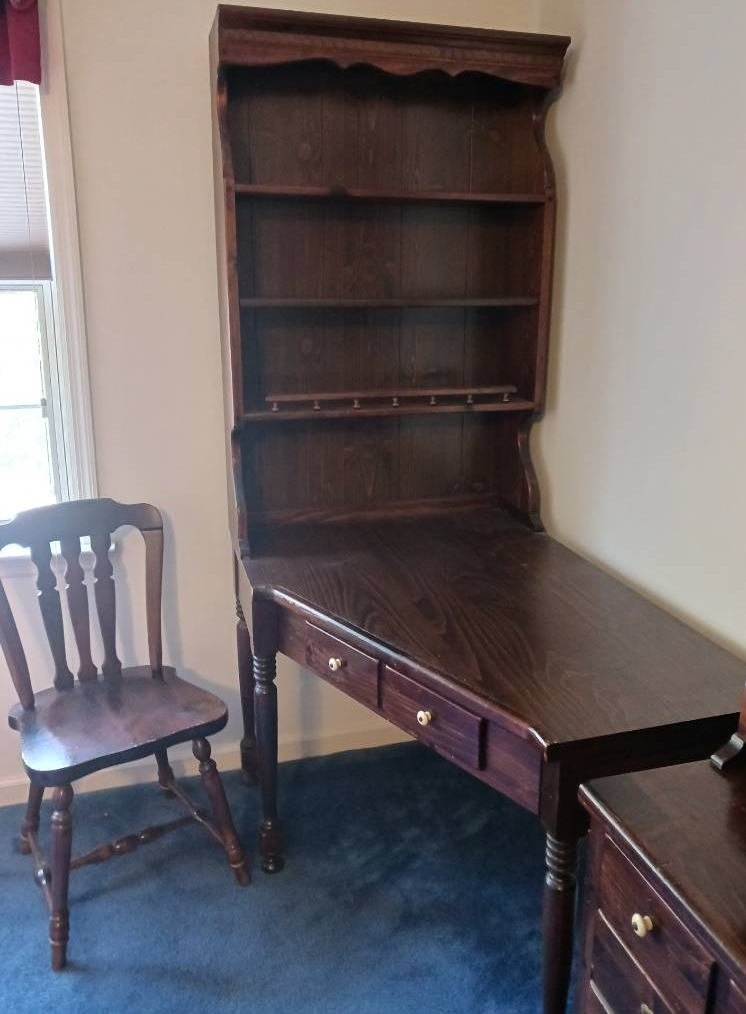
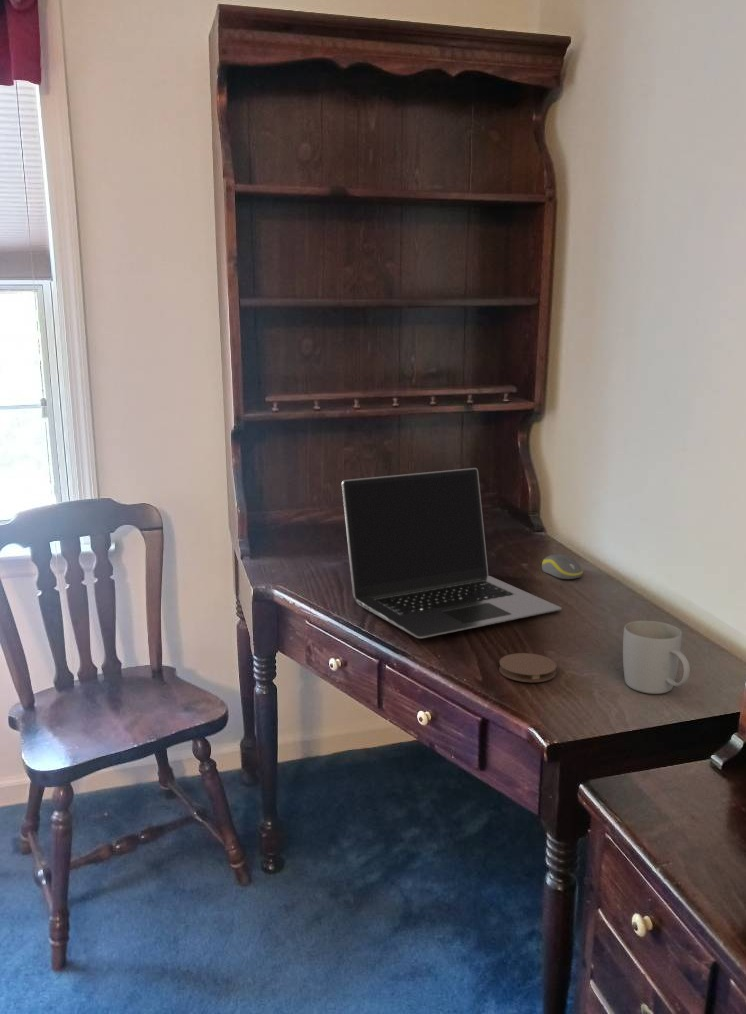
+ mug (658, 661)
+ coaster (527, 667)
+ computer mouse (561, 565)
+ laptop (450, 544)
